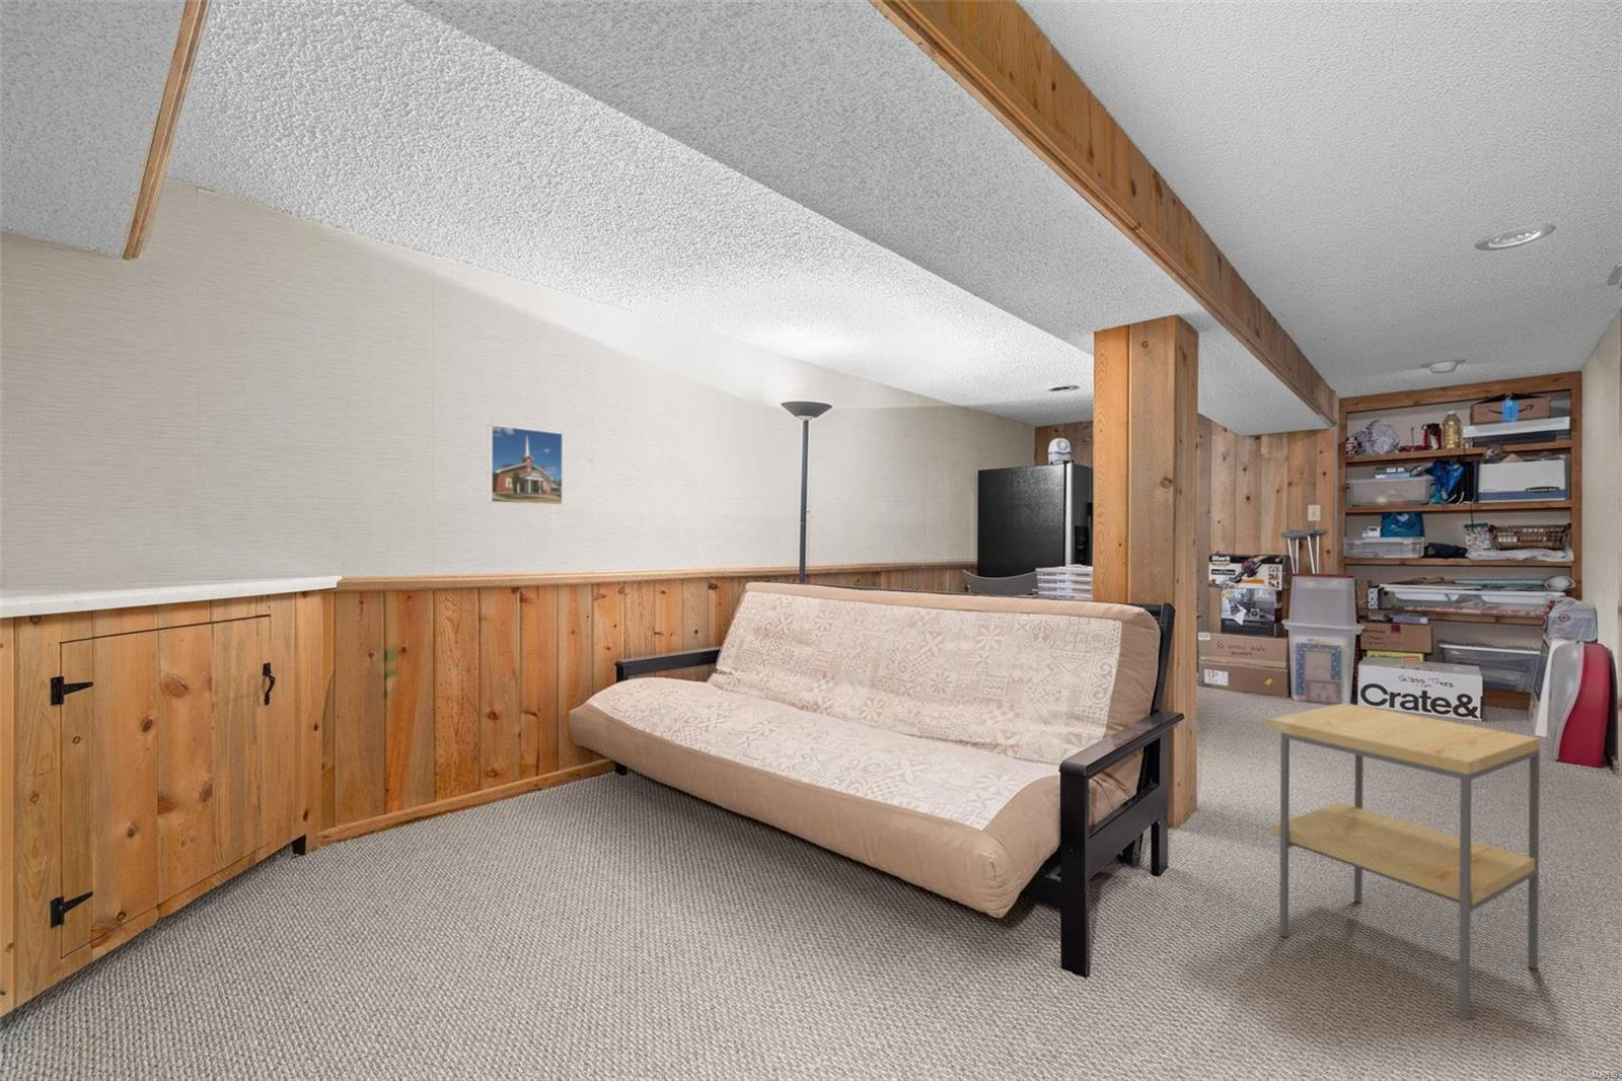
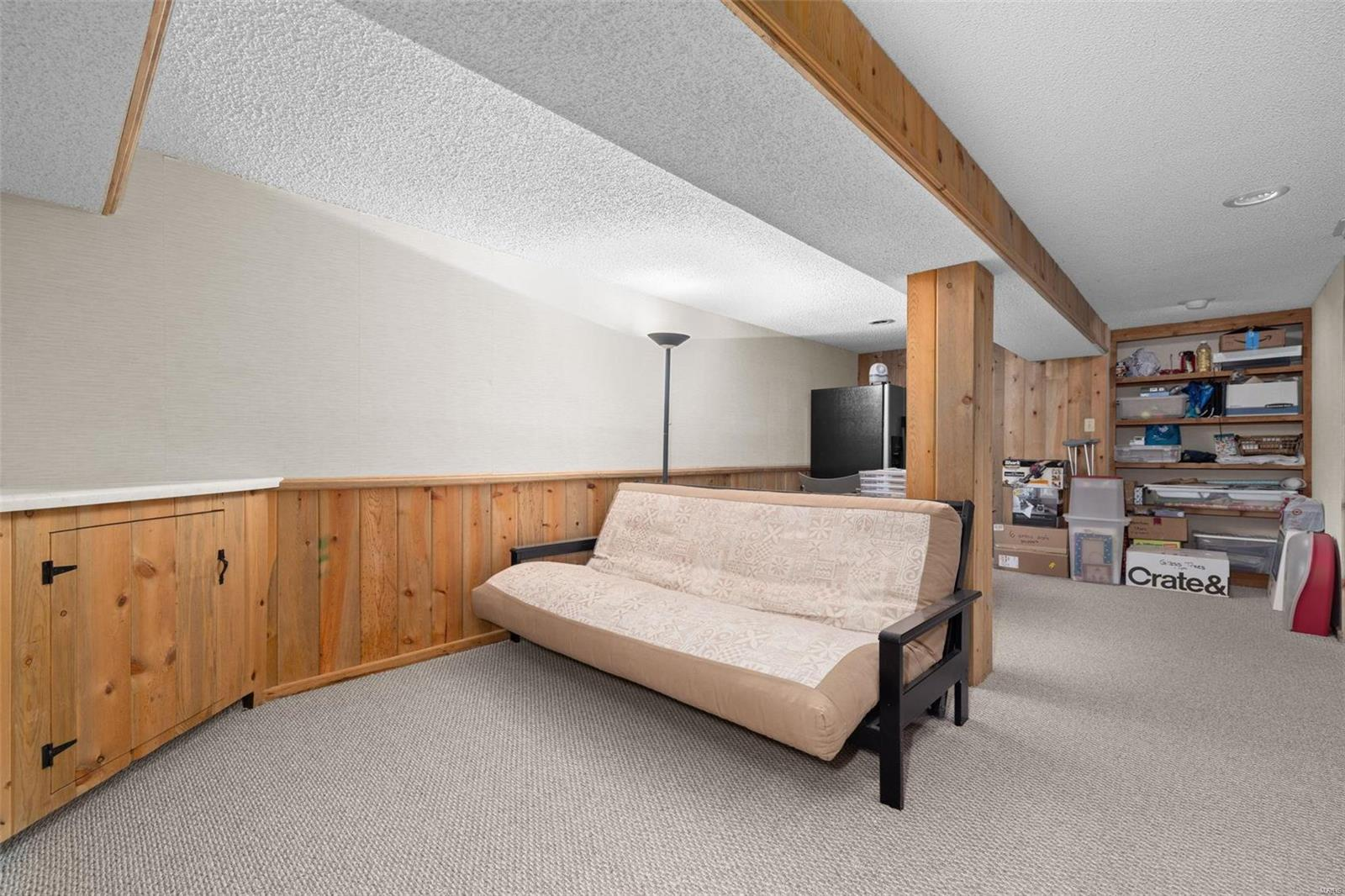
- side table (1396, 837)
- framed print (526, 467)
